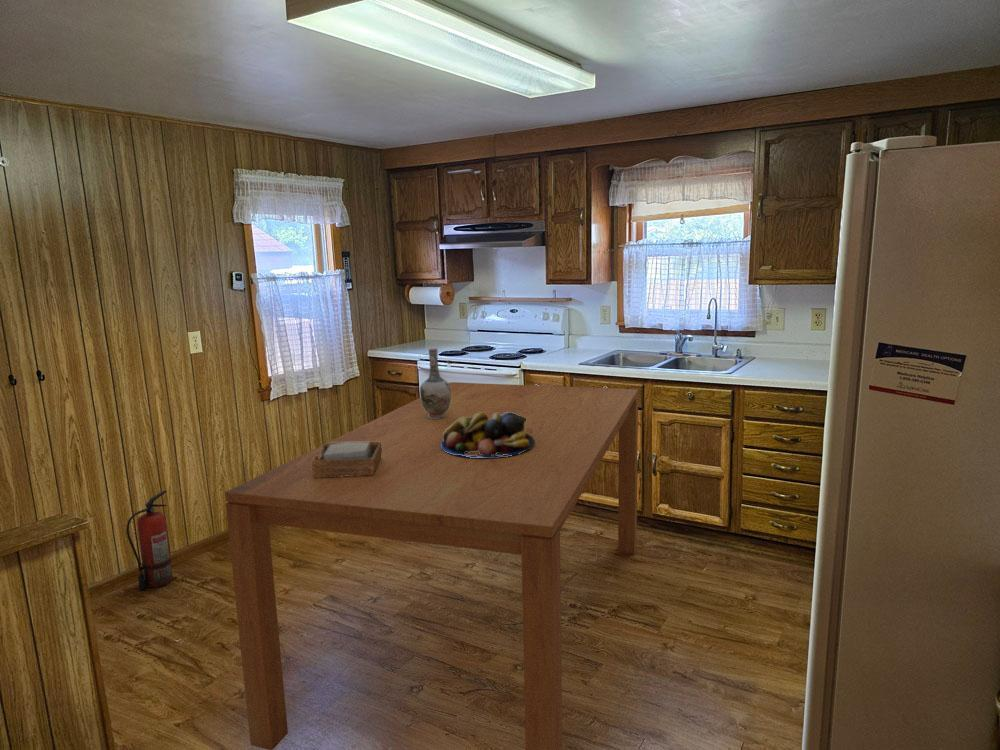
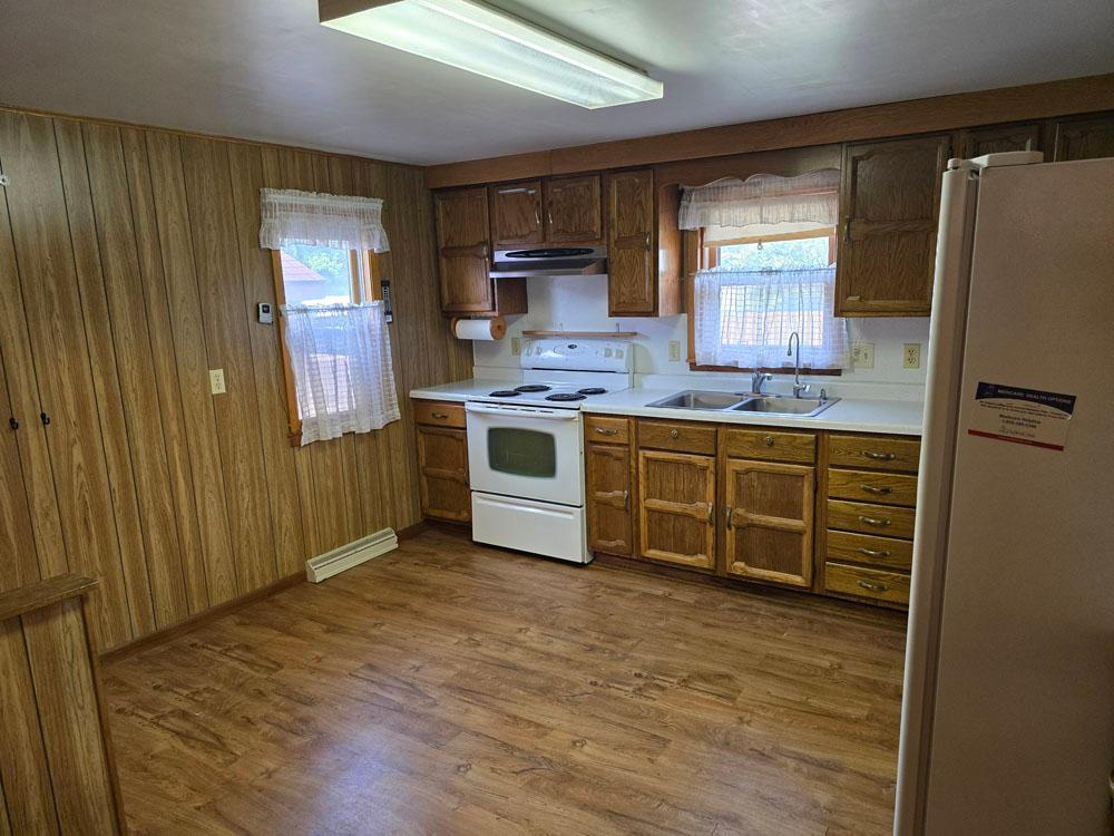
- vase (435, 382)
- fire extinguisher (150, 540)
- fruit bowl (486, 427)
- dining table (486, 528)
- napkin holder (348, 455)
